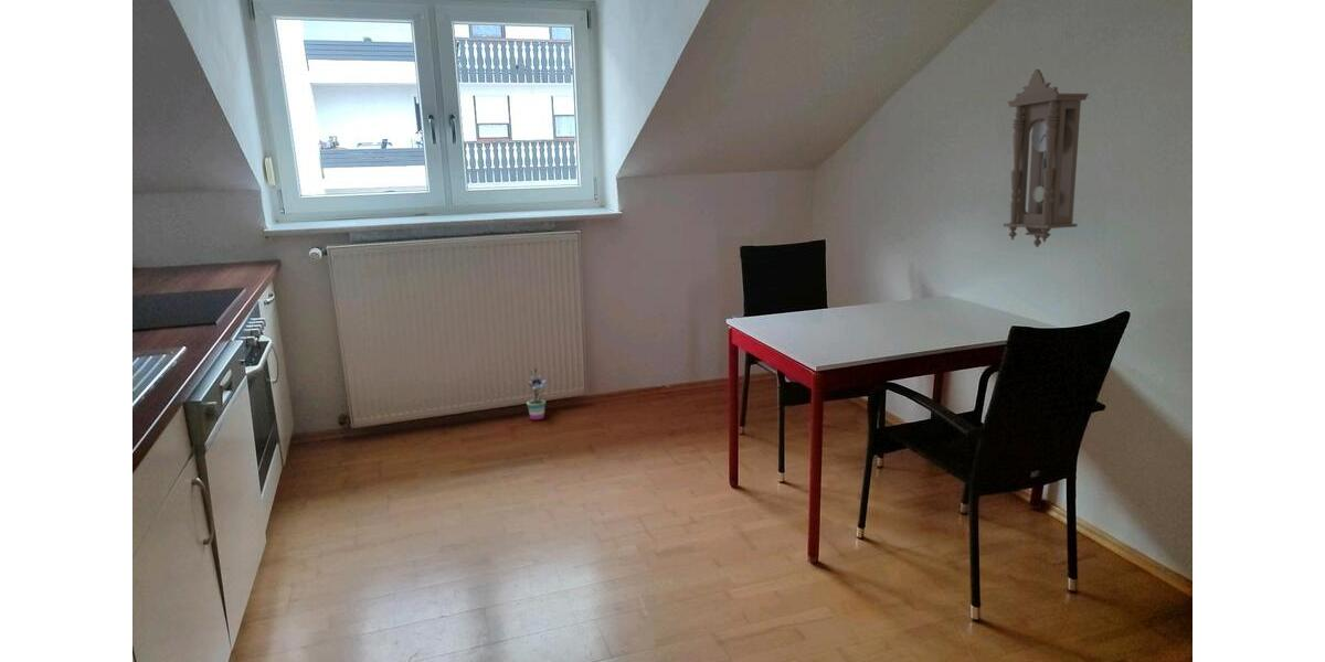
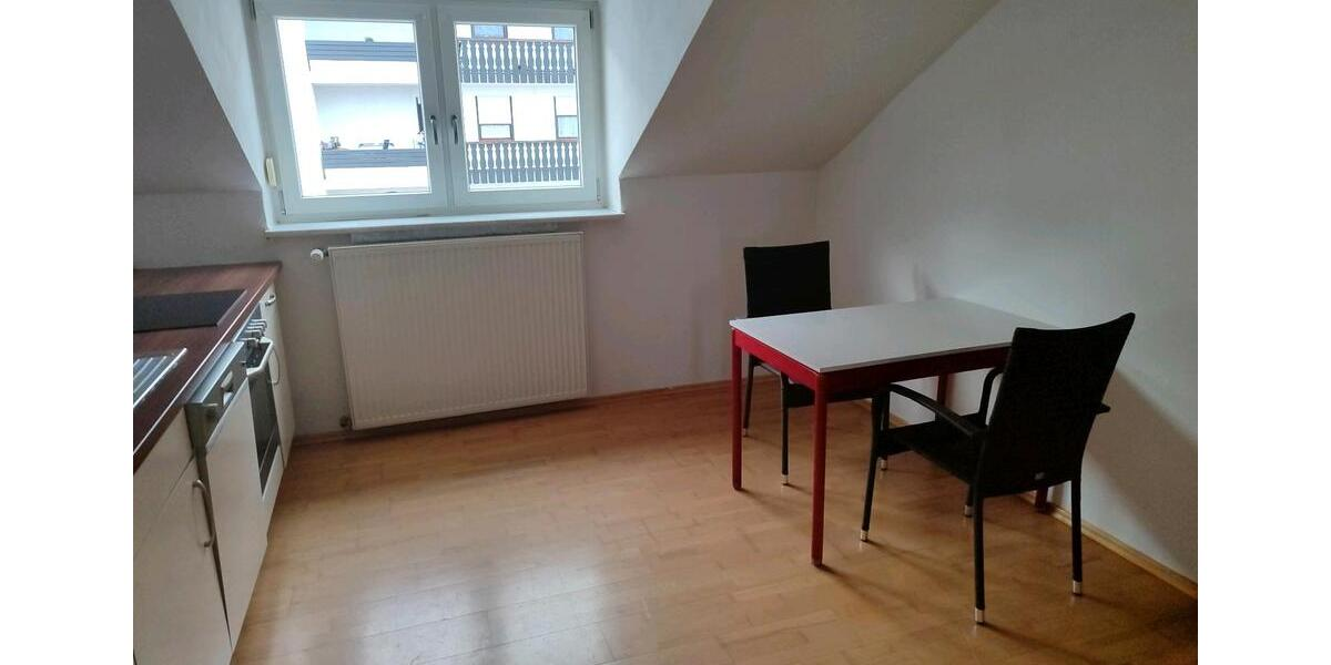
- potted plant (539, 389)
- pendulum clock (1042, 160)
